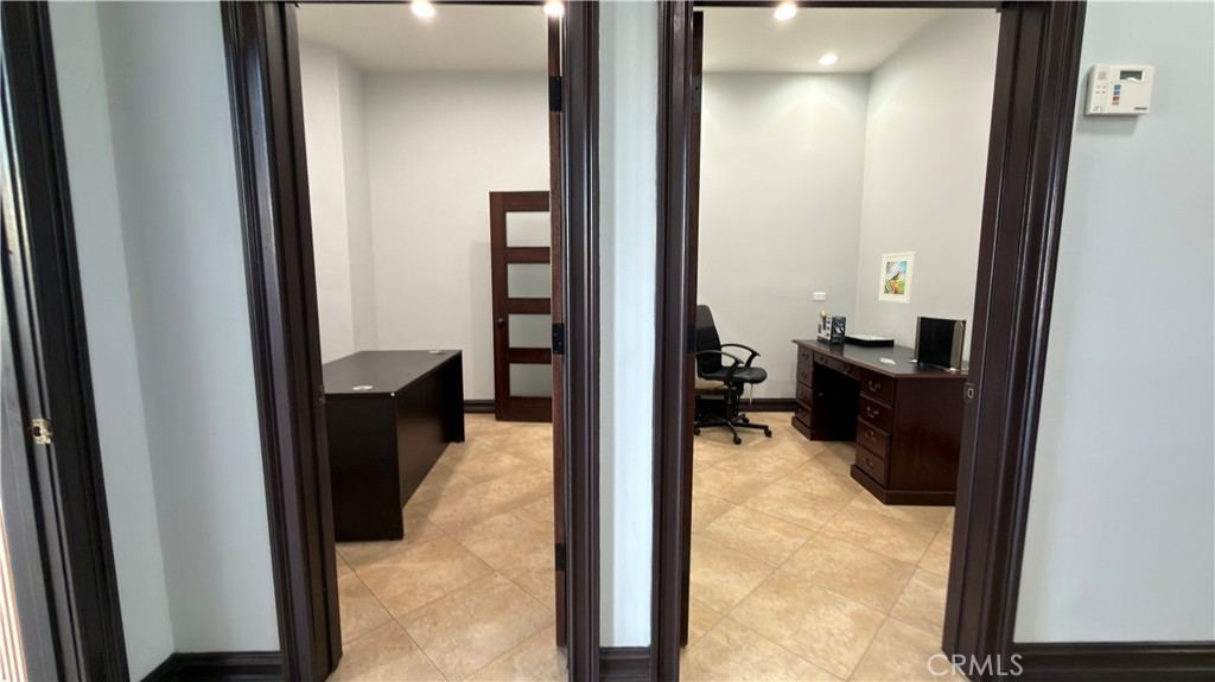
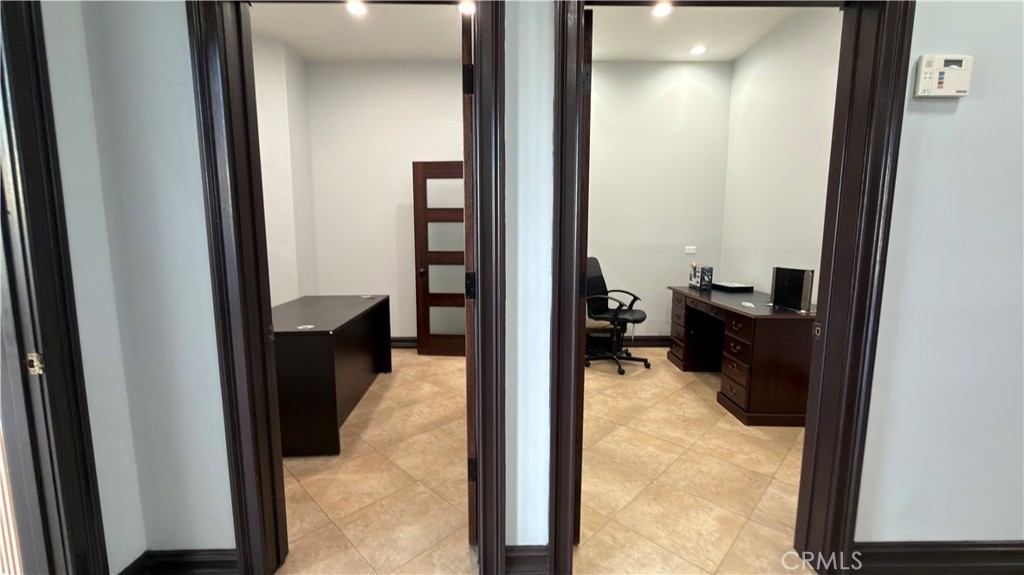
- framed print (896, 278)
